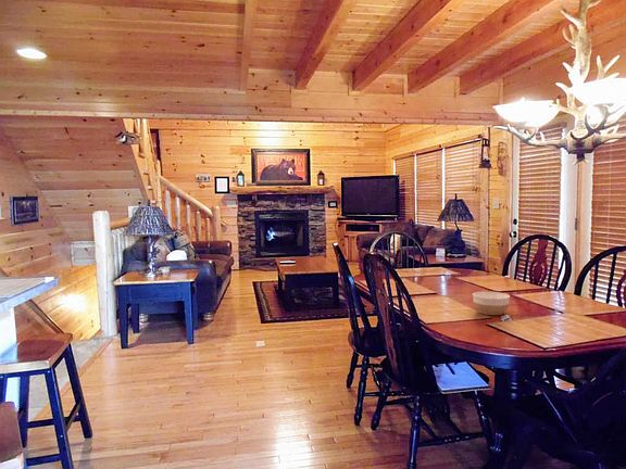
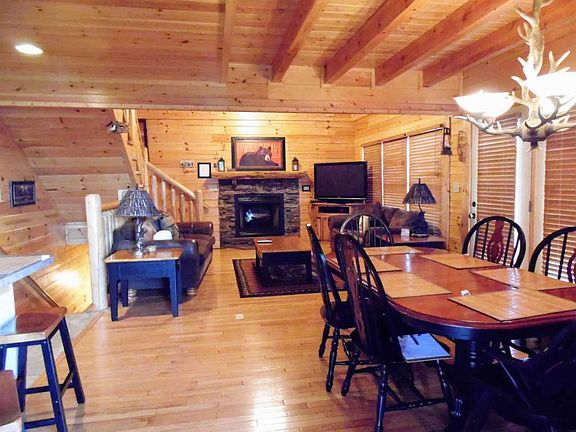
- bowl (490, 303)
